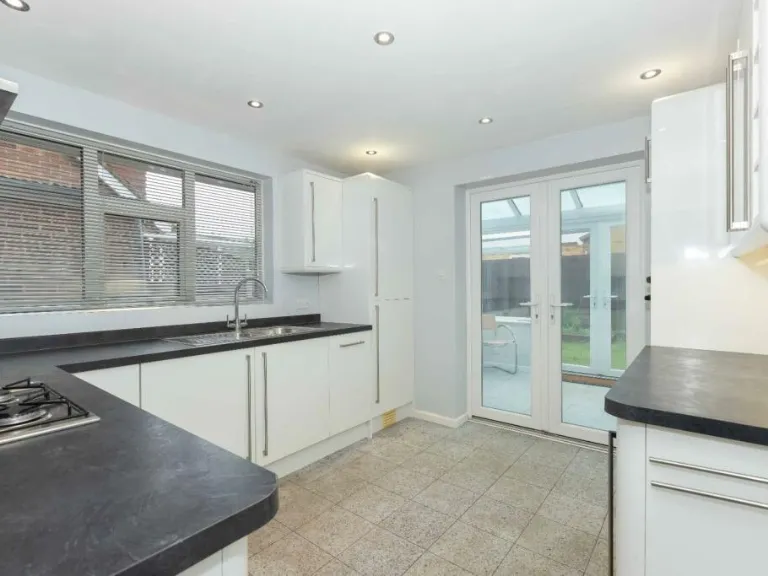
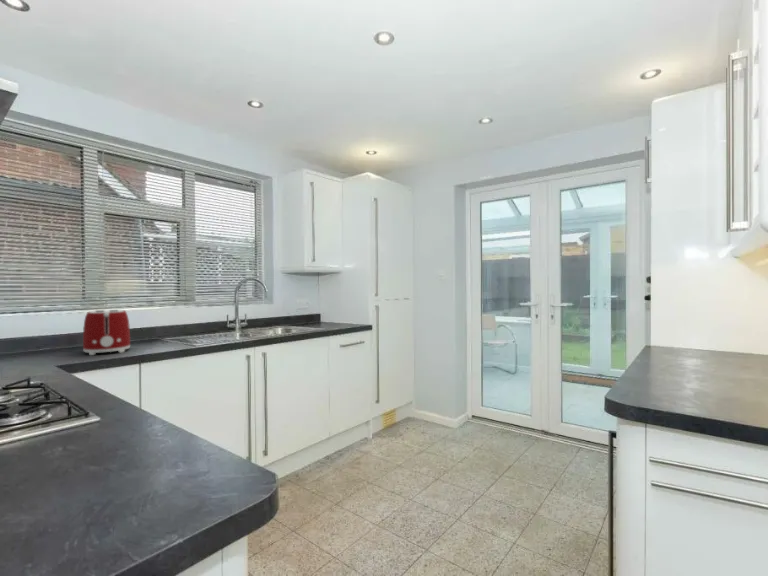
+ toaster (107, 330)
